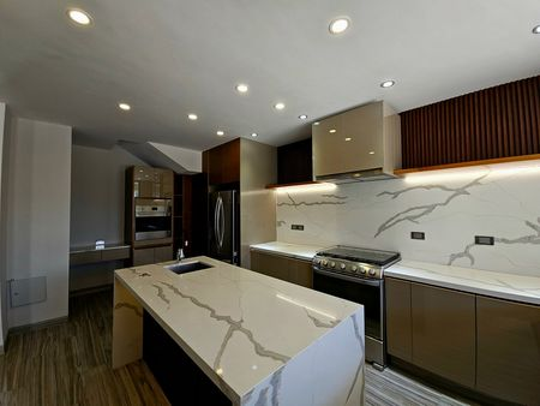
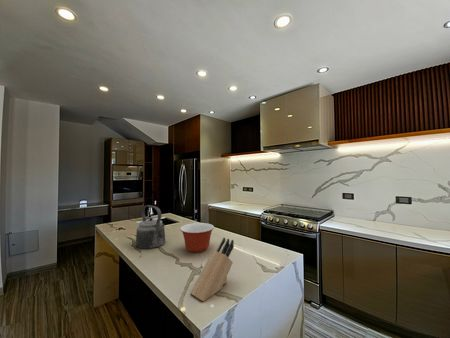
+ kettle (152, 225)
+ knife block (215, 264)
+ mixing bowl (197, 238)
